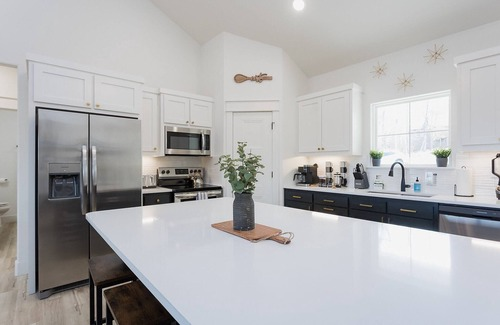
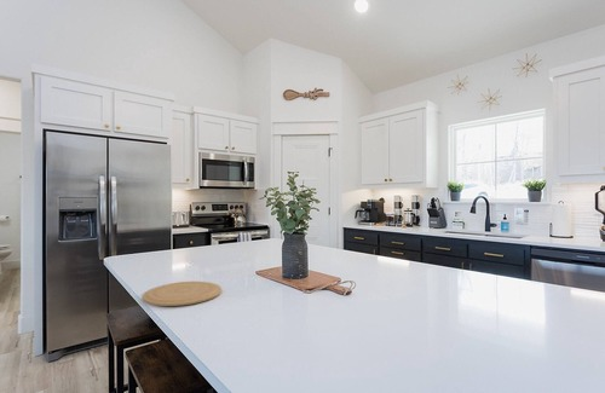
+ plate (183, 291)
